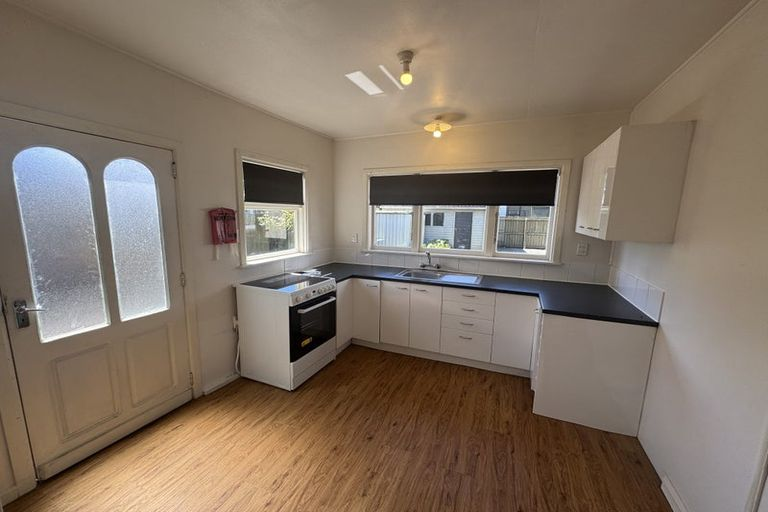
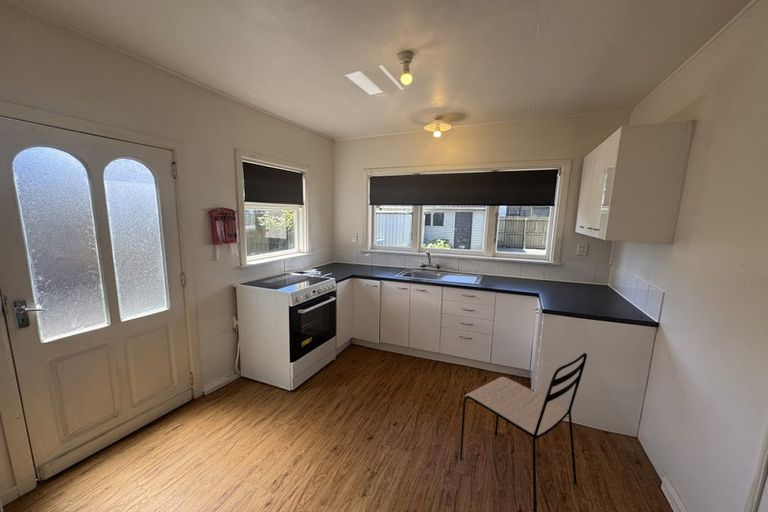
+ dining chair (519, 409)
